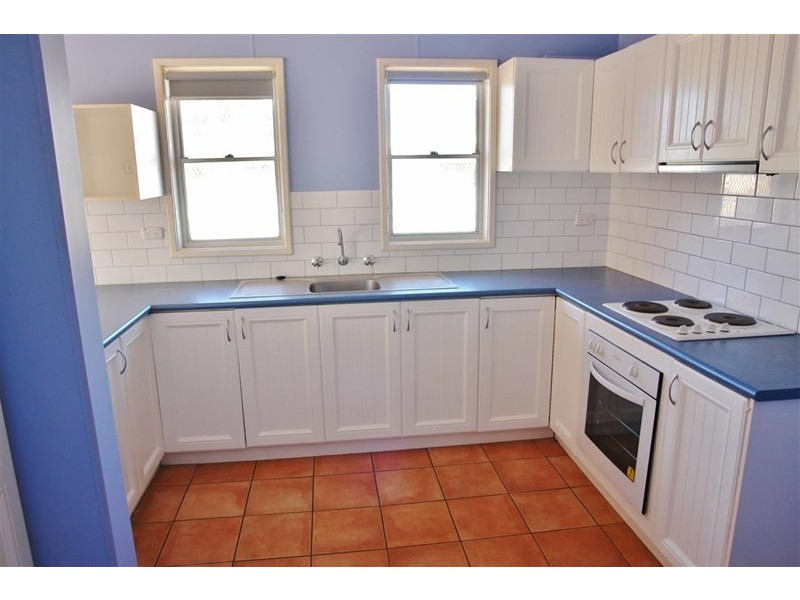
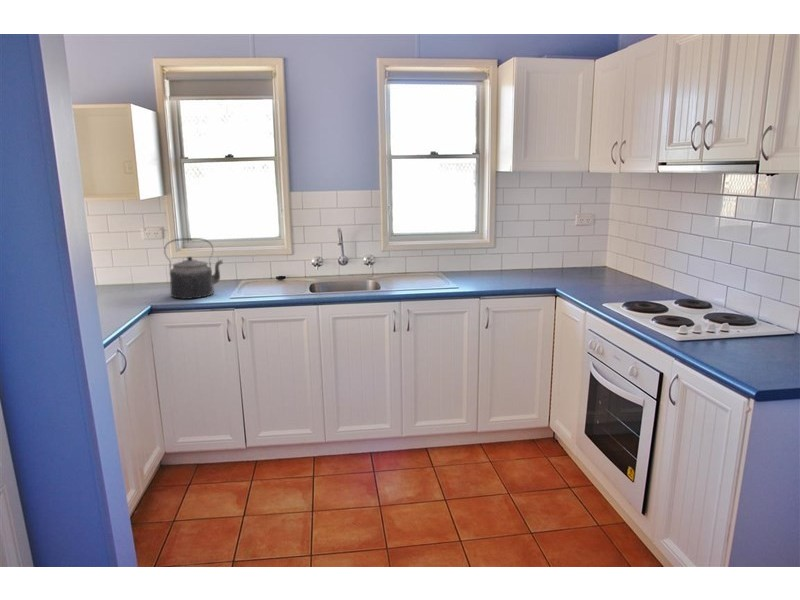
+ kettle (195, 266)
